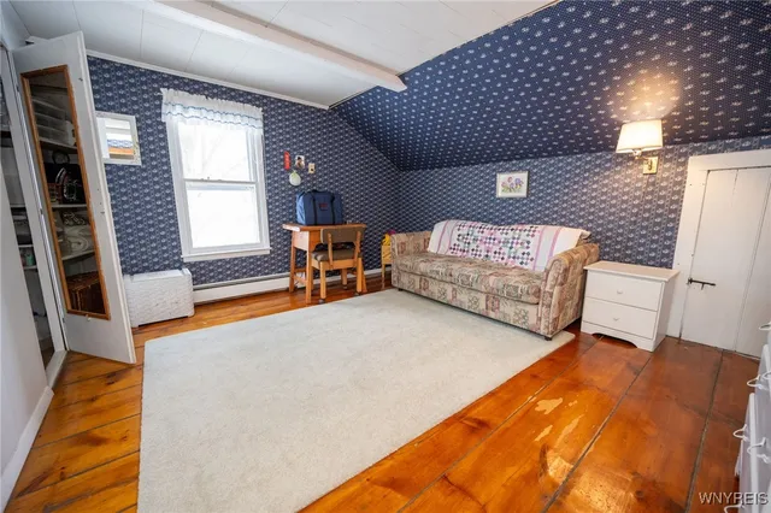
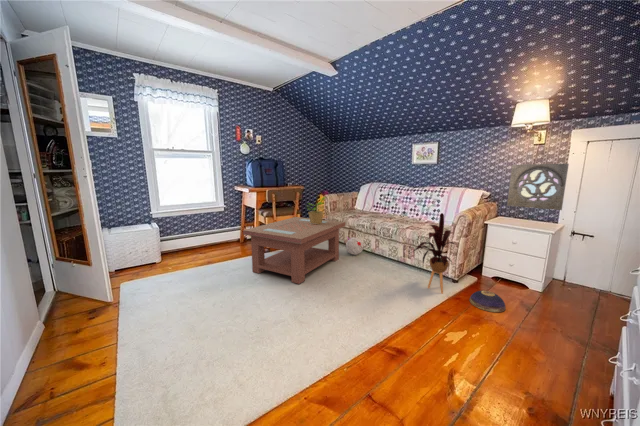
+ coffee table (298, 245)
+ potted plant (314, 210)
+ house plant (434, 251)
+ decorative bowl (487, 298)
+ plush toy (355, 245)
+ wall ornament (535, 186)
